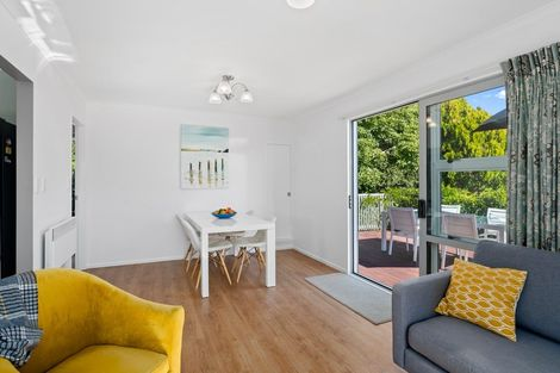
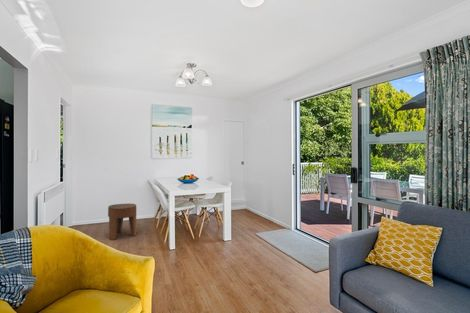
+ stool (122, 220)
